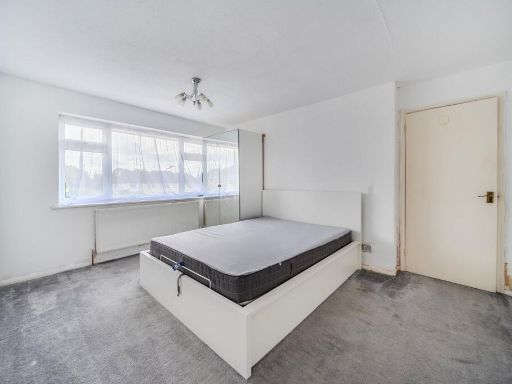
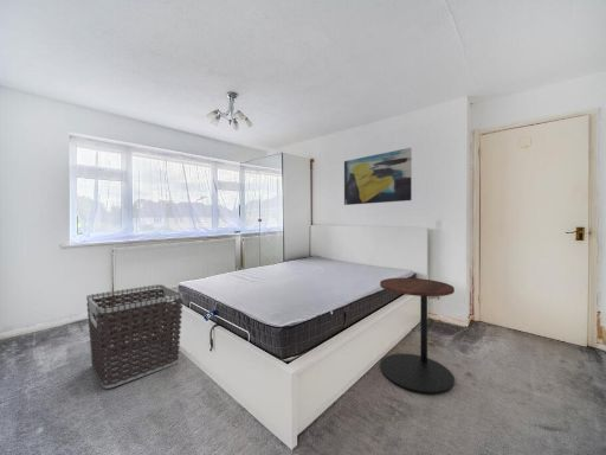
+ side table (420, 327)
+ clothes hamper (135, 328)
+ wall art (374, 179)
